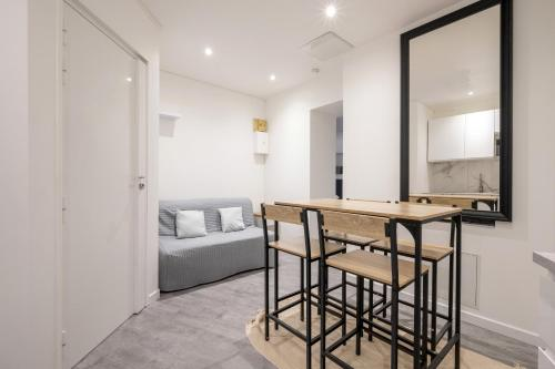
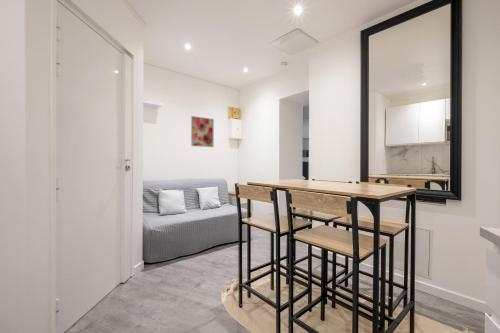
+ wall art (202, 132)
